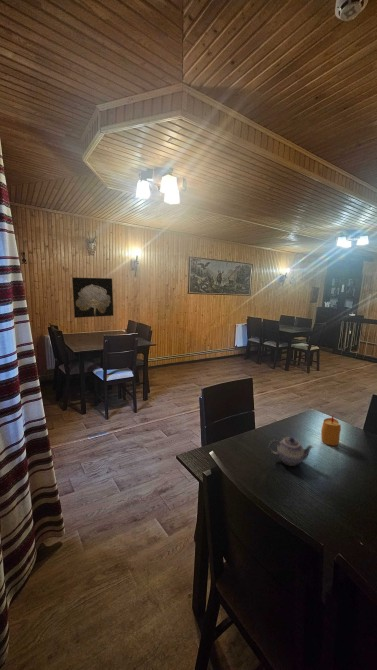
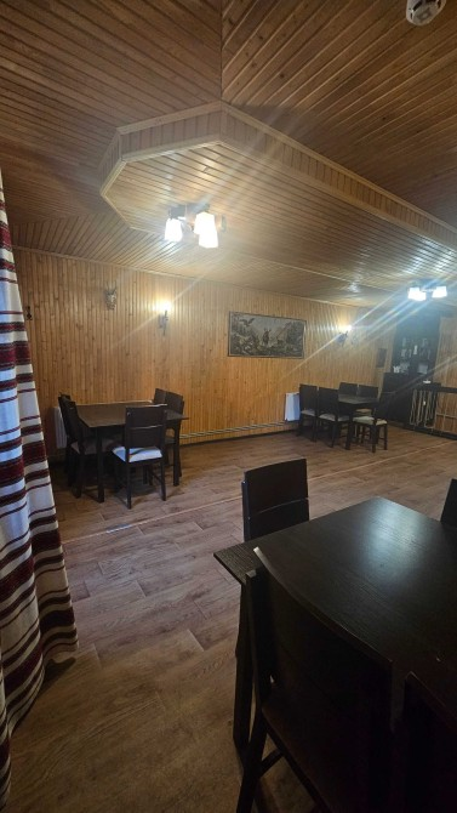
- candle (331, 427)
- teapot (290, 449)
- wall art (93, 297)
